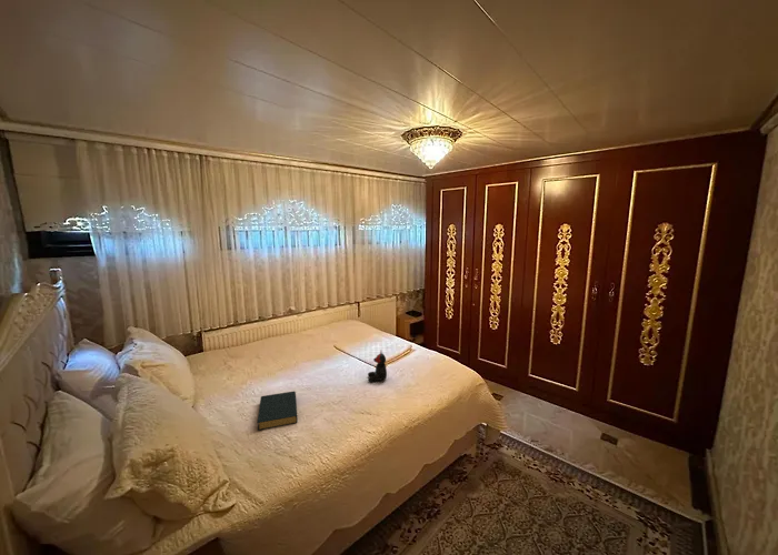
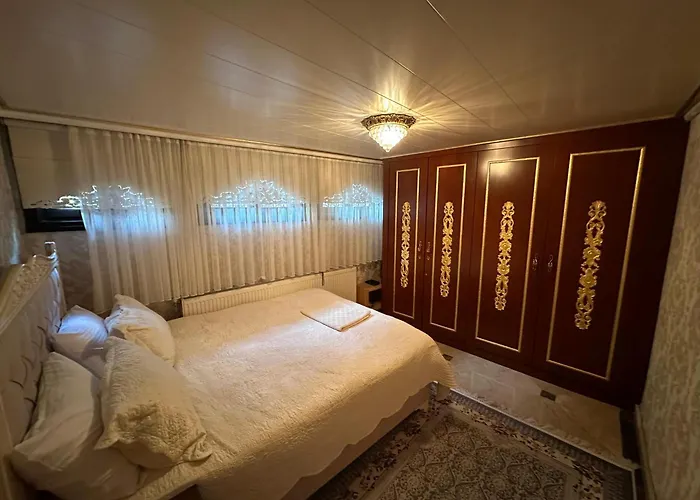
- teddy bear (377, 365)
- hardback book (278, 408)
